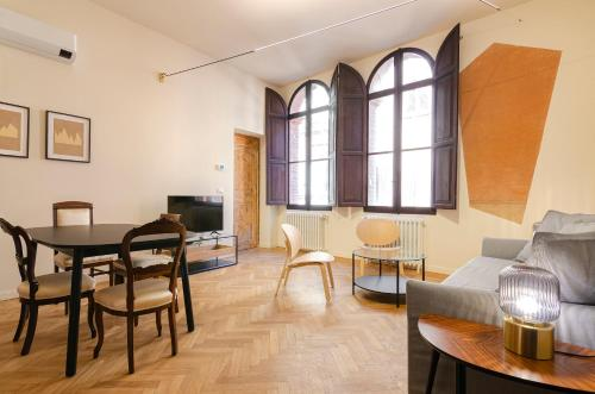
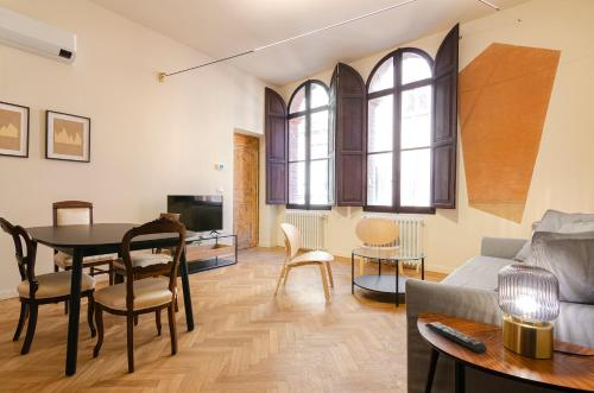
+ remote control (453, 335)
